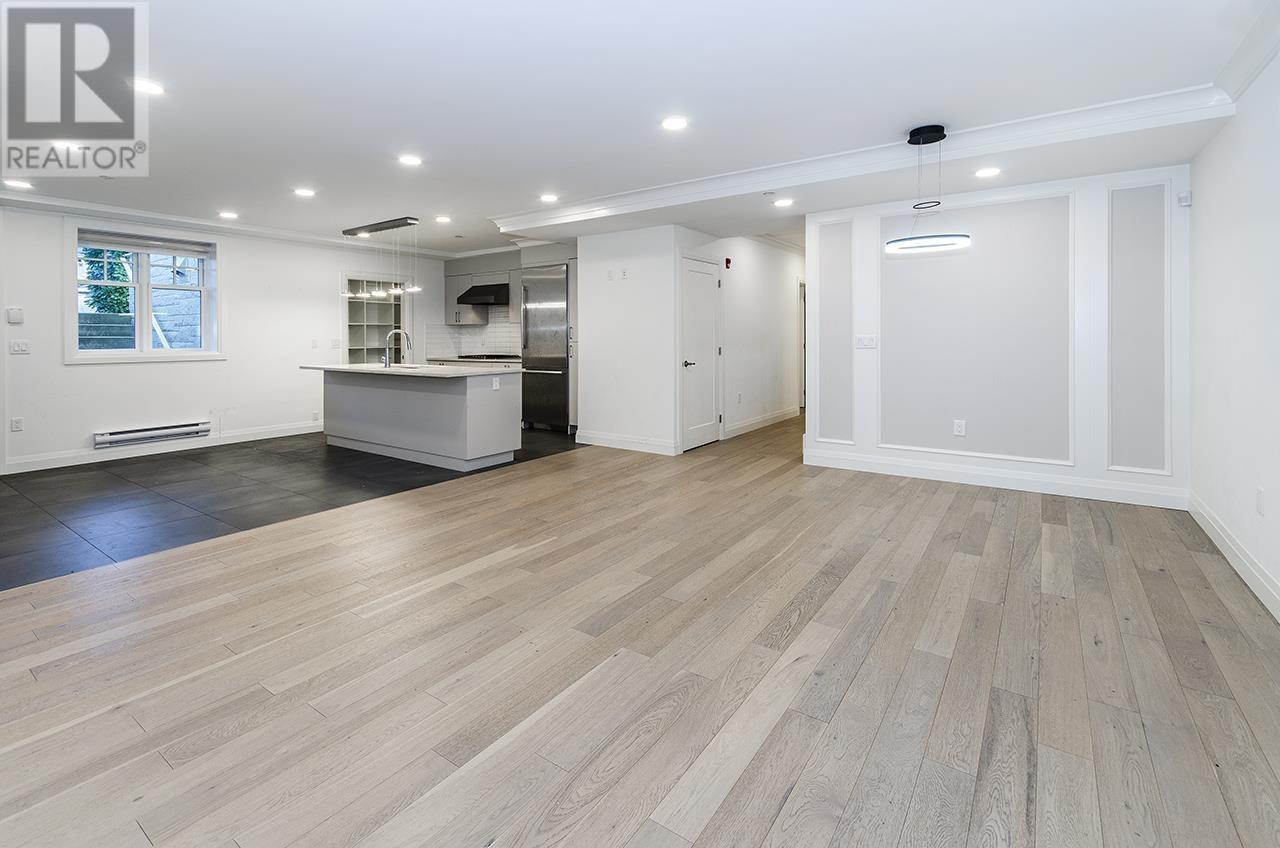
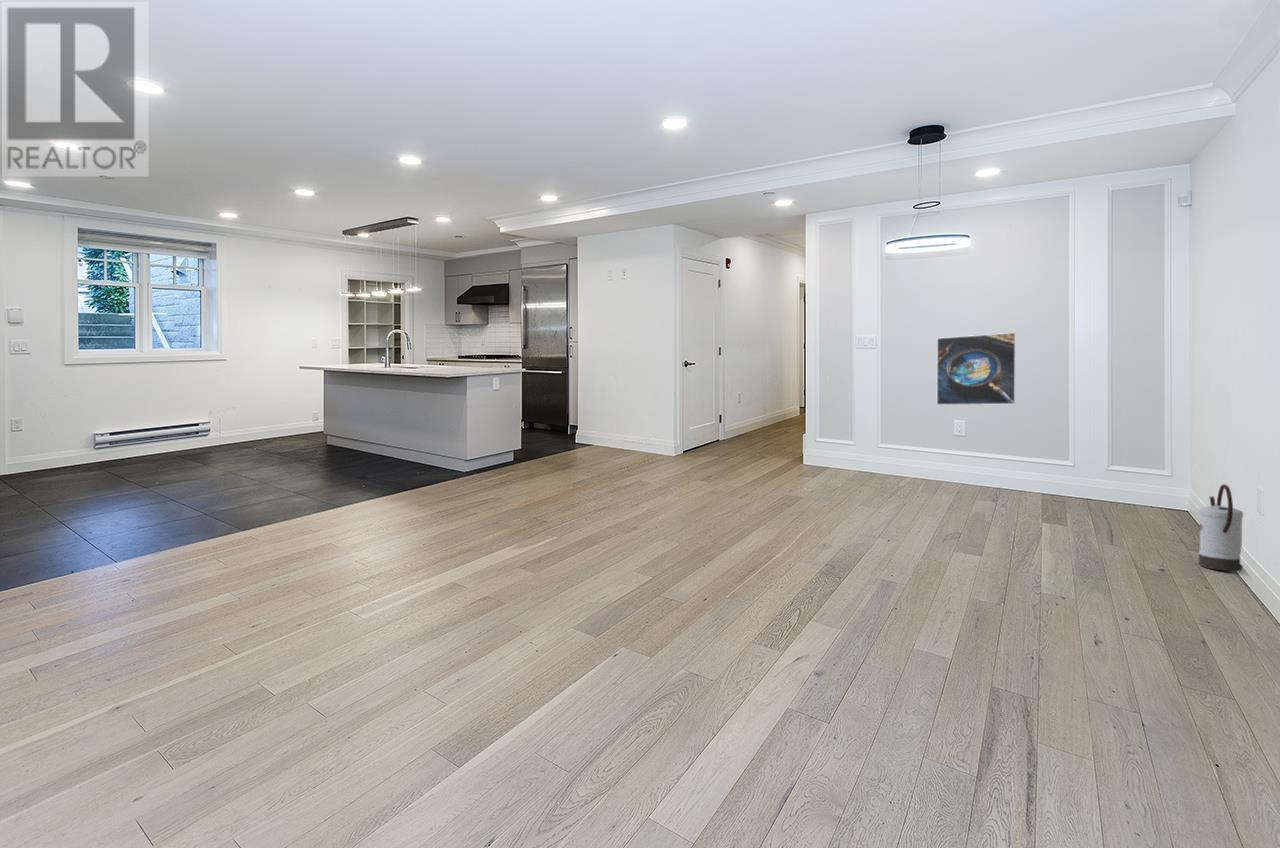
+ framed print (974, 370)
+ watering can (1220, 524)
